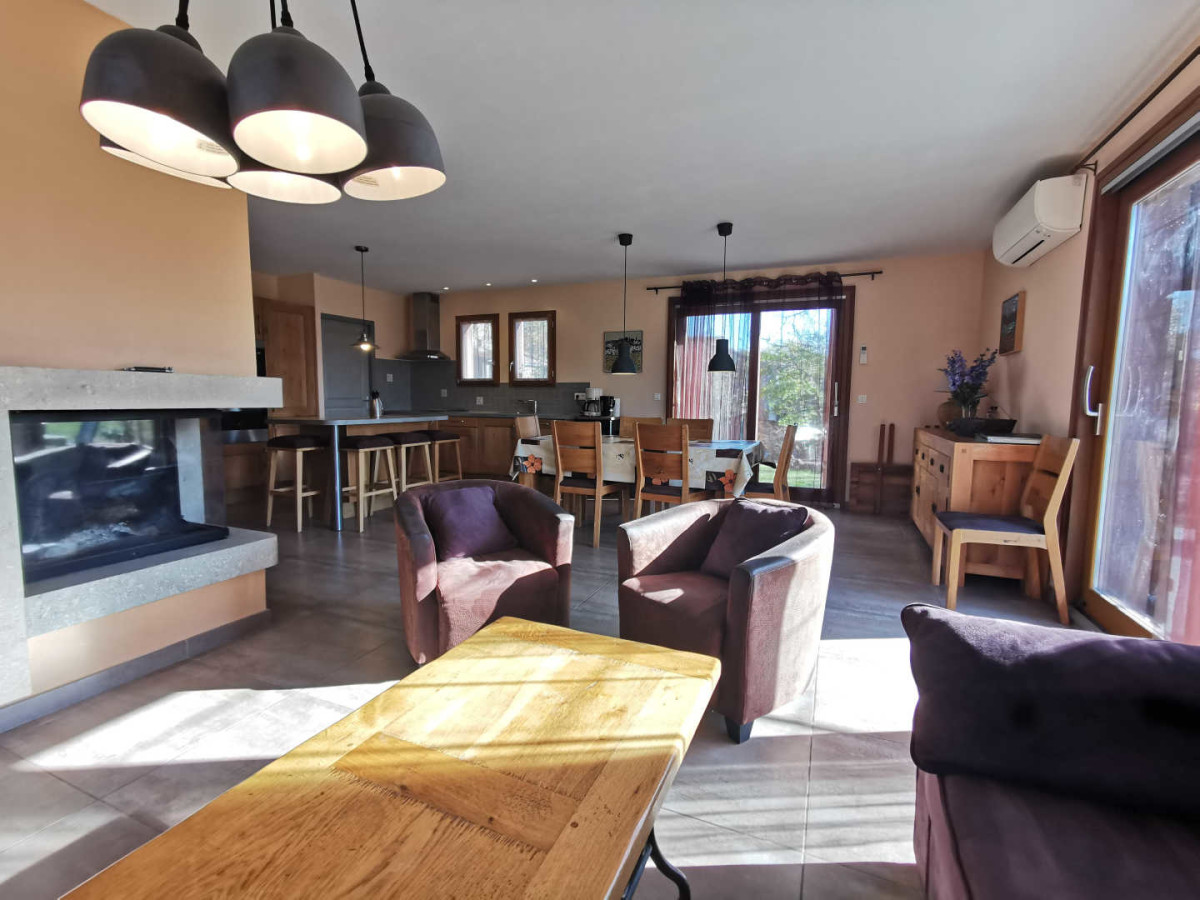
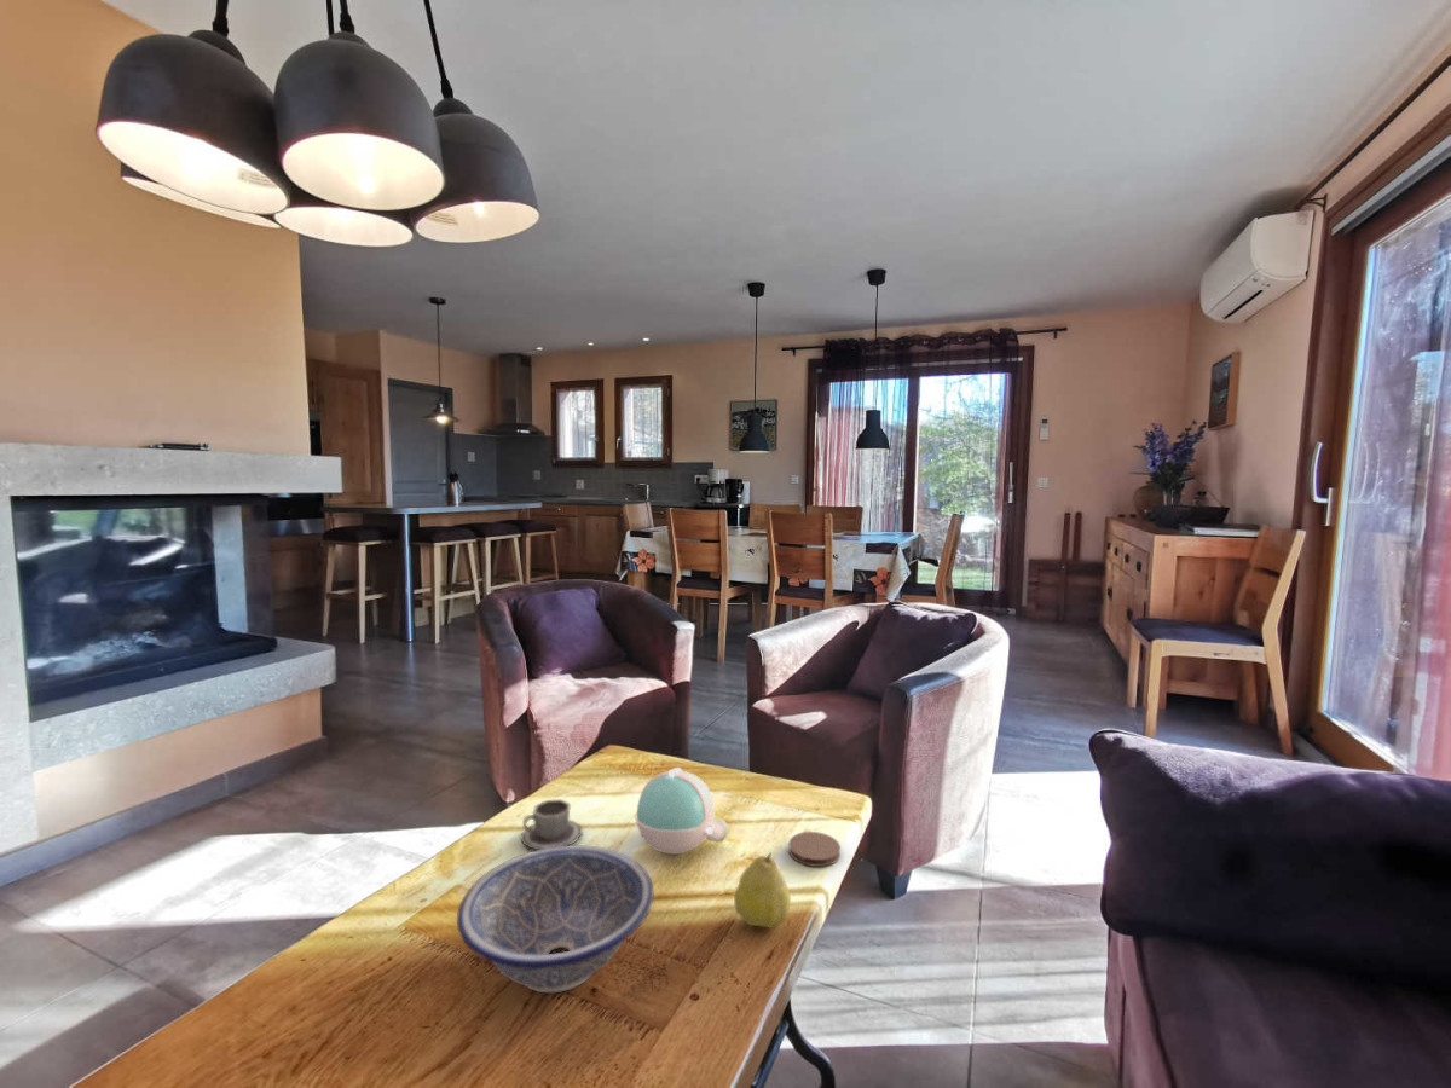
+ teapot (682, 803)
+ fruit (762, 887)
+ decorative bowl (559, 928)
+ coaster (814, 847)
+ cup (551, 822)
